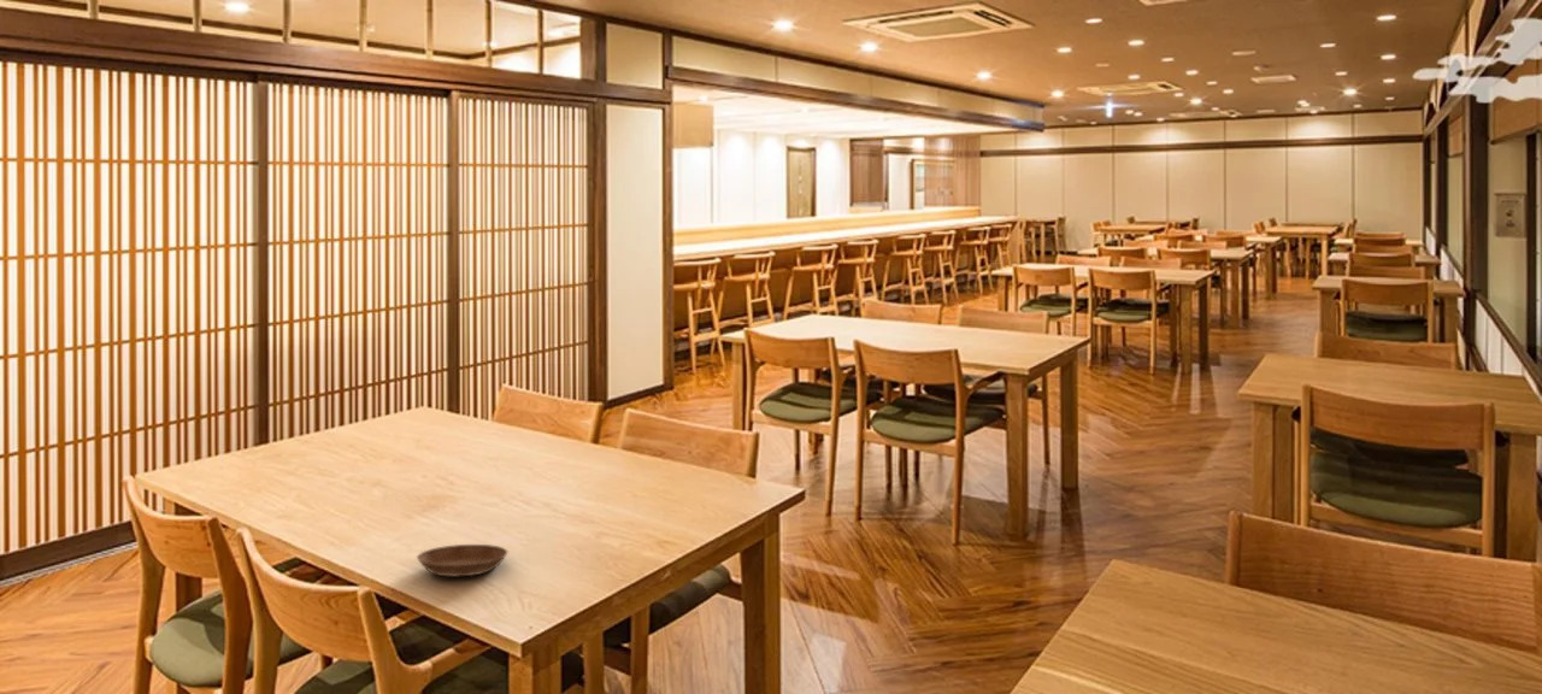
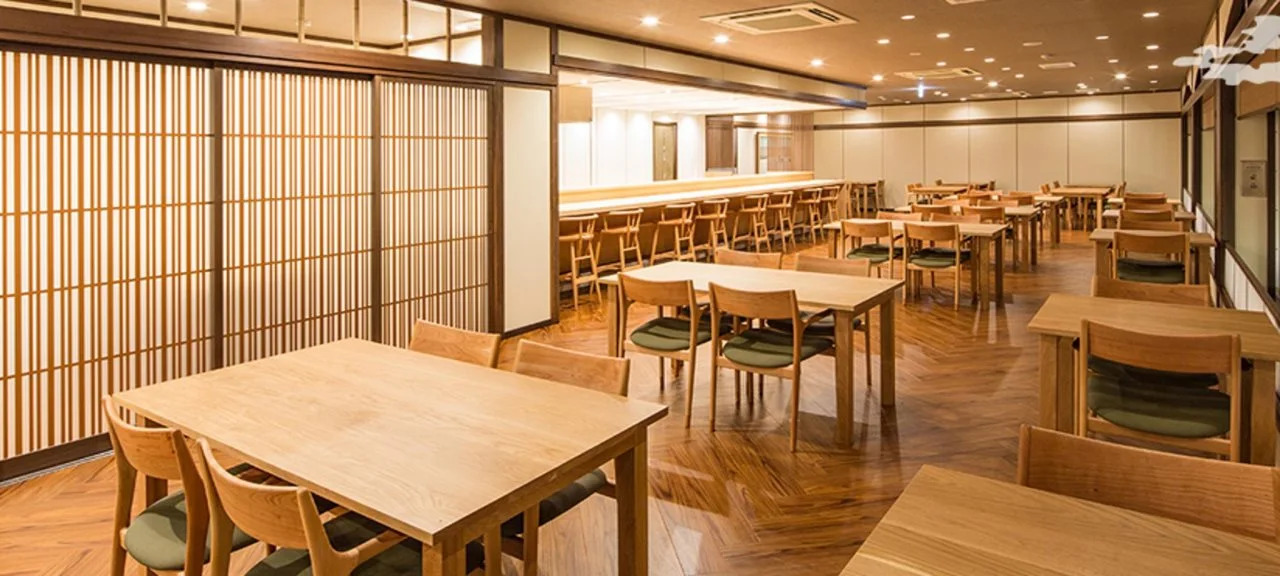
- saucer (463, 560)
